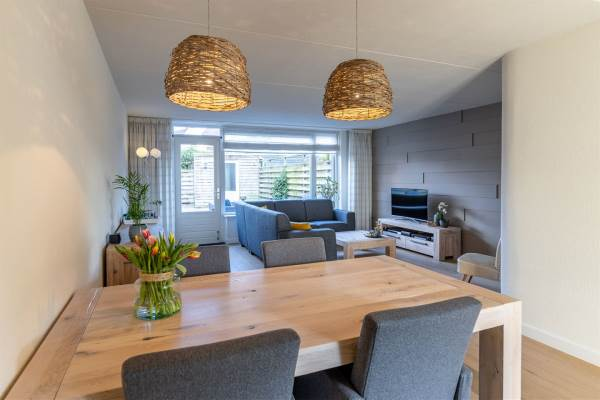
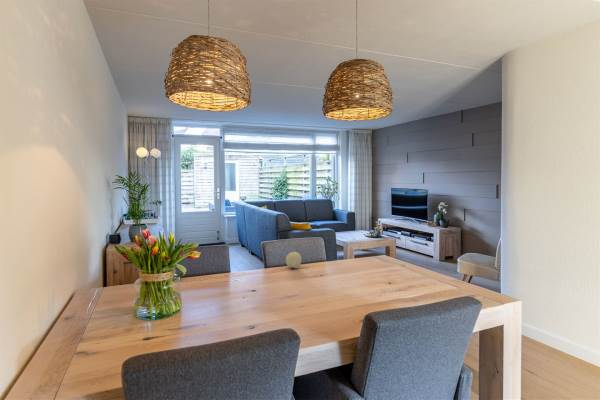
+ fruit (293, 260)
